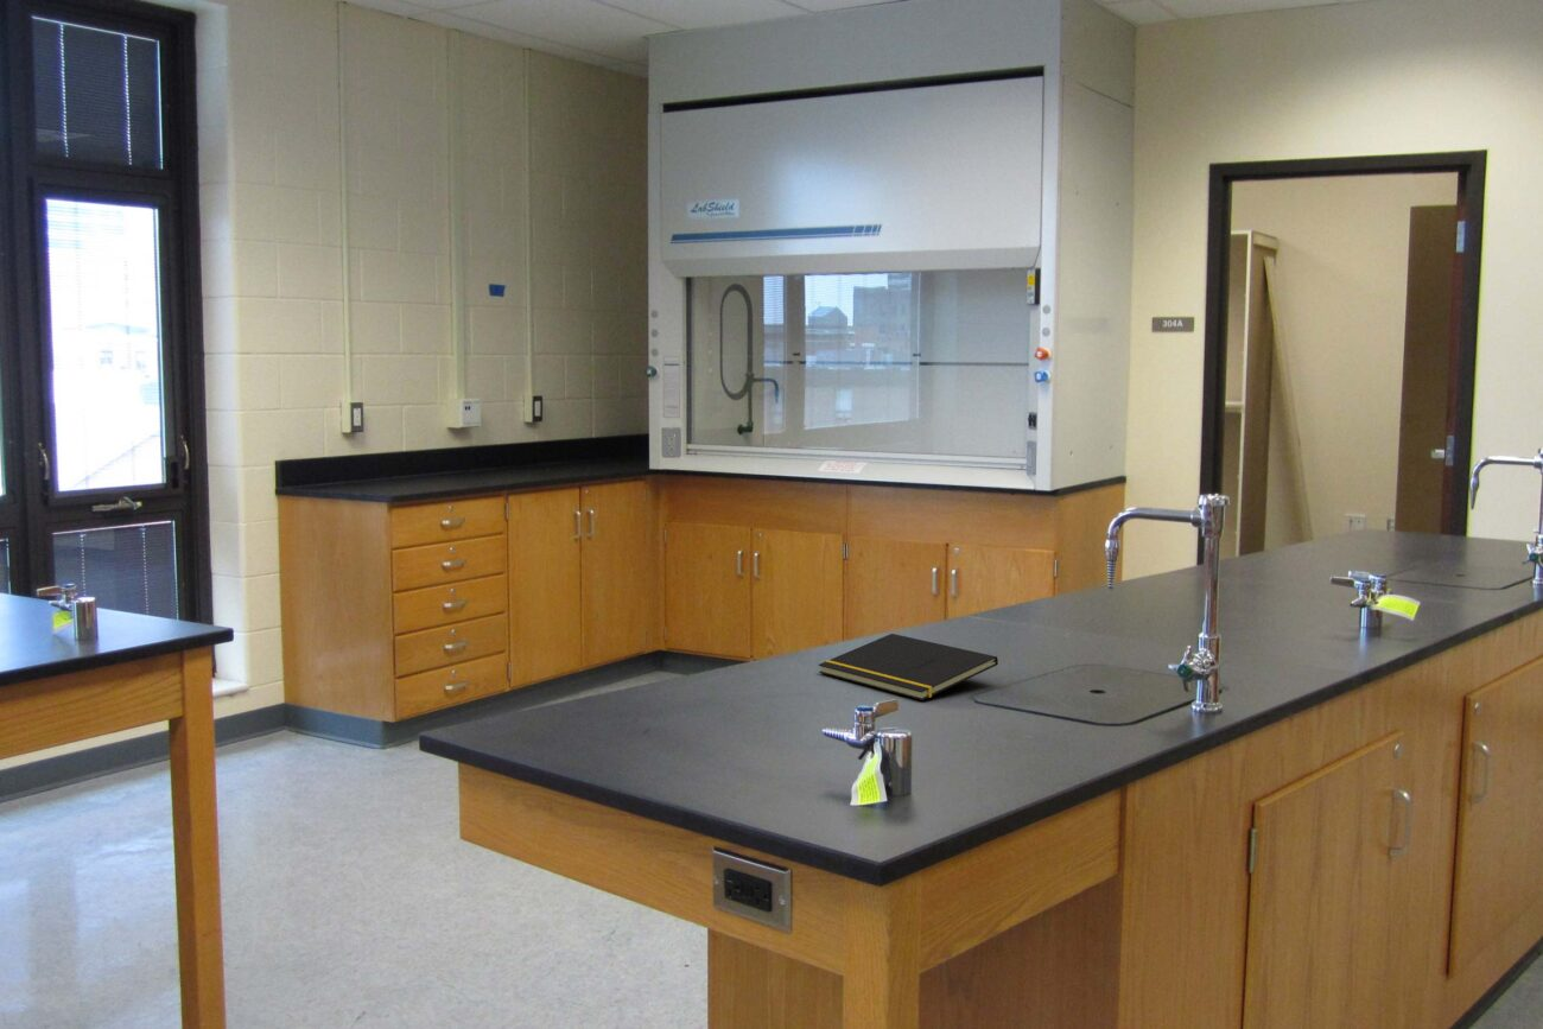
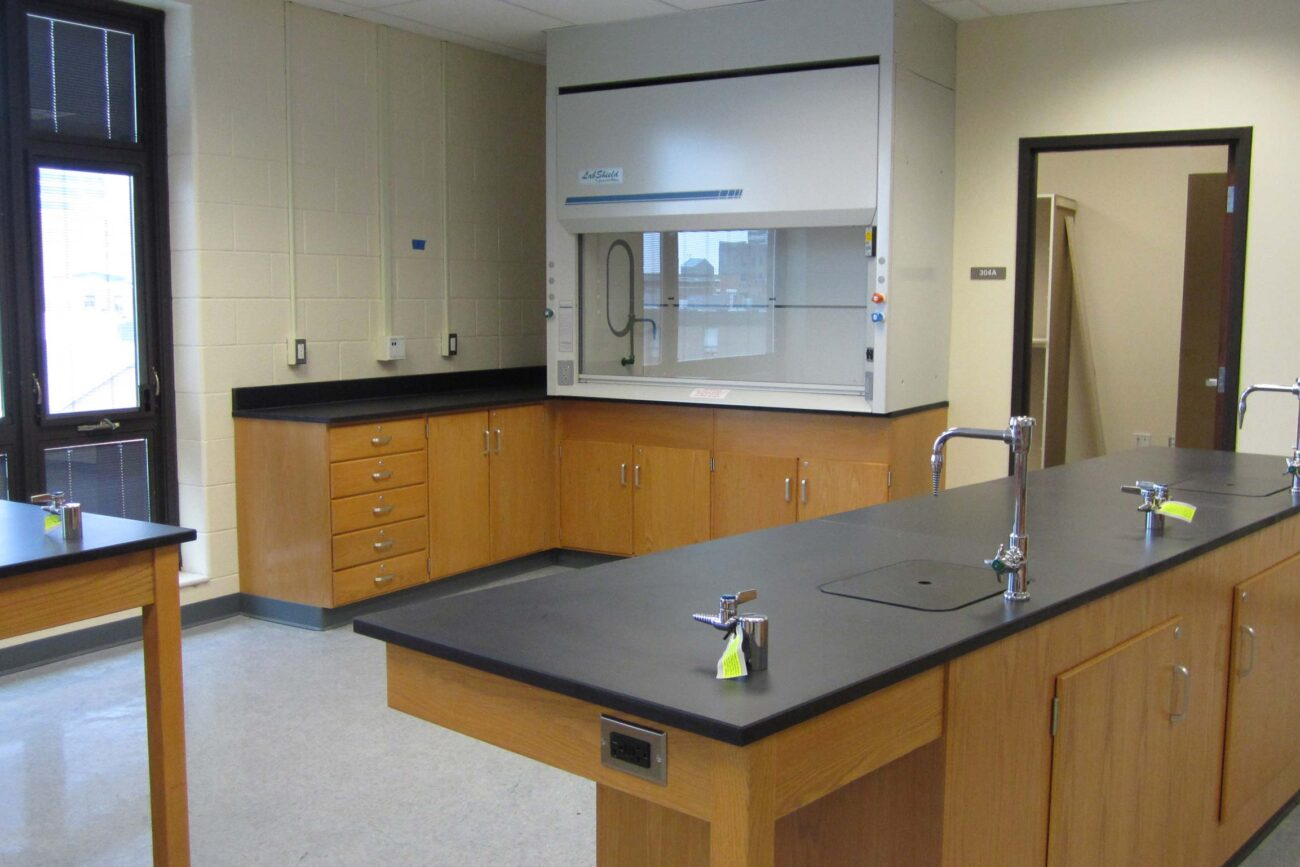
- notepad (906, 665)
